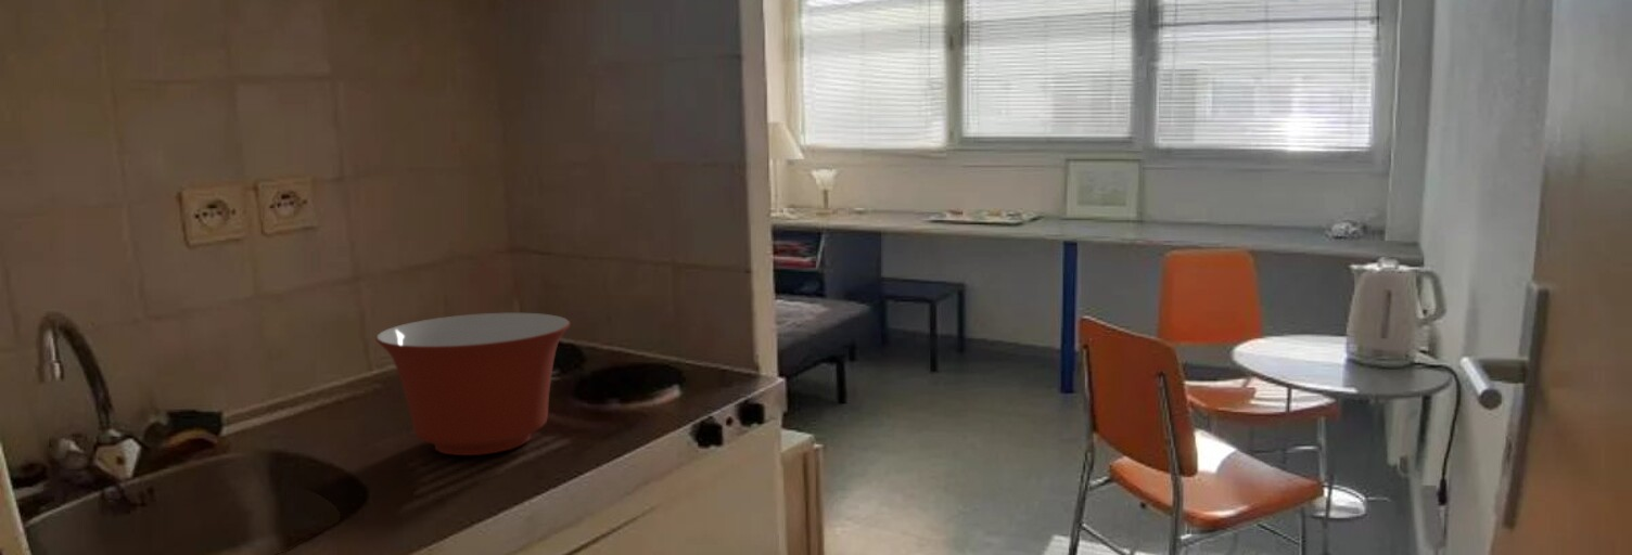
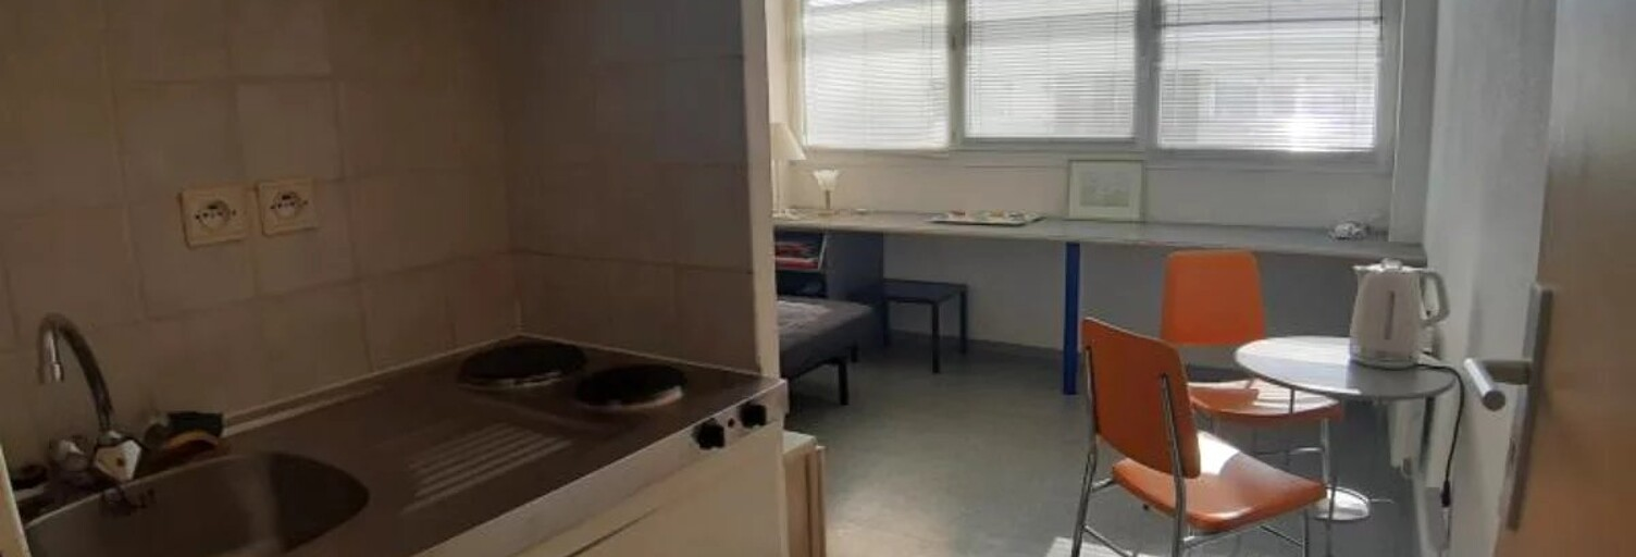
- mixing bowl (479, 385)
